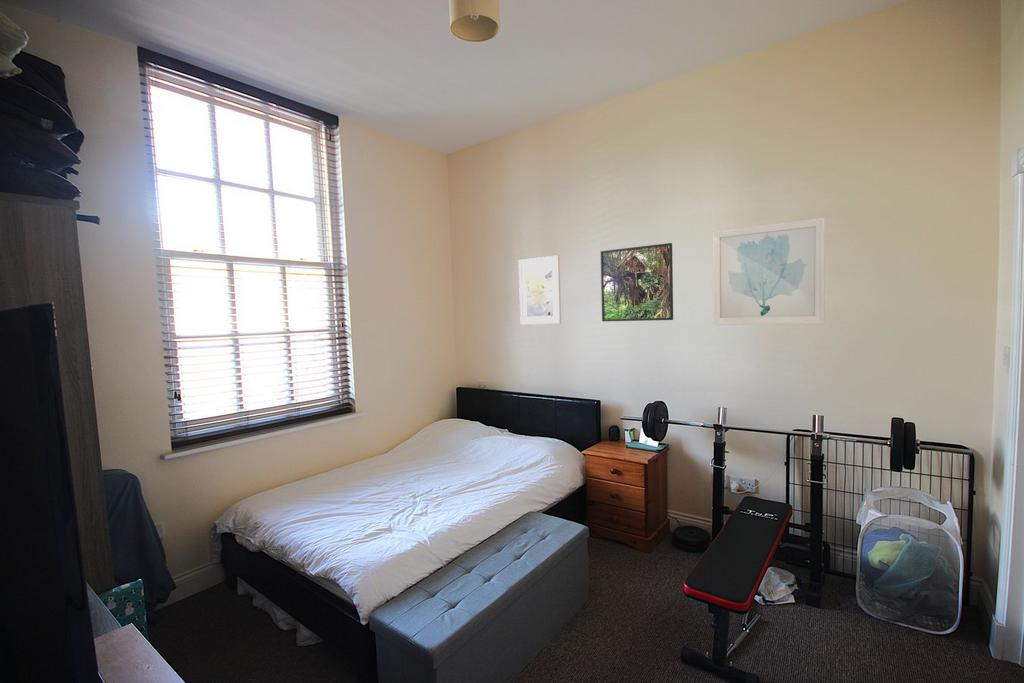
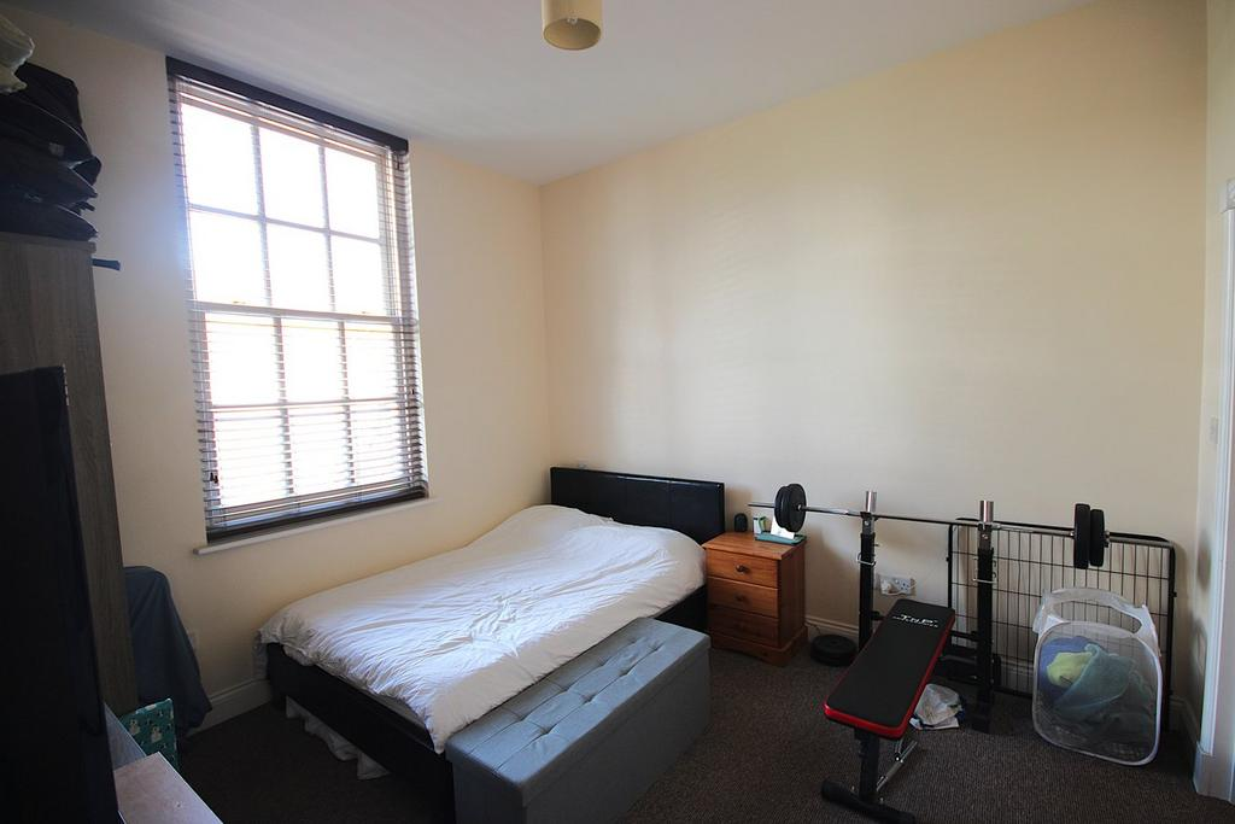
- wall art (765, 275)
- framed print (635, 284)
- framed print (539, 291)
